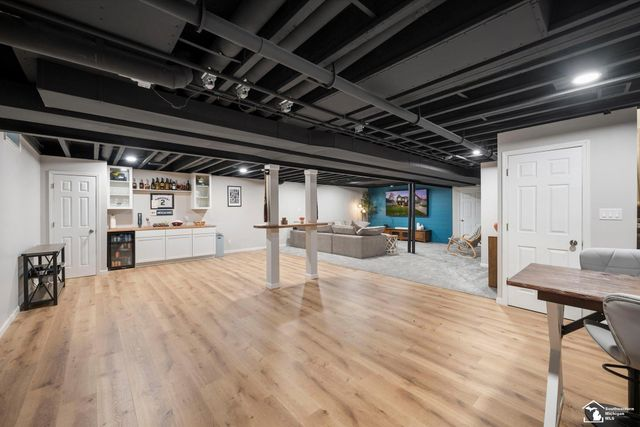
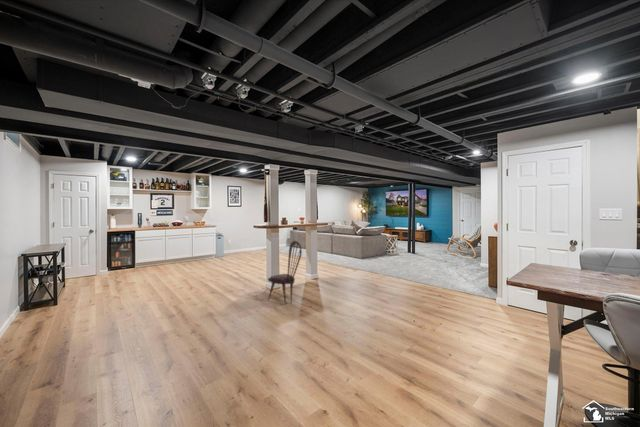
+ dining chair (288, 270)
